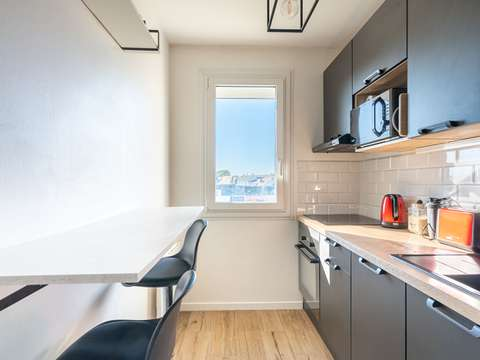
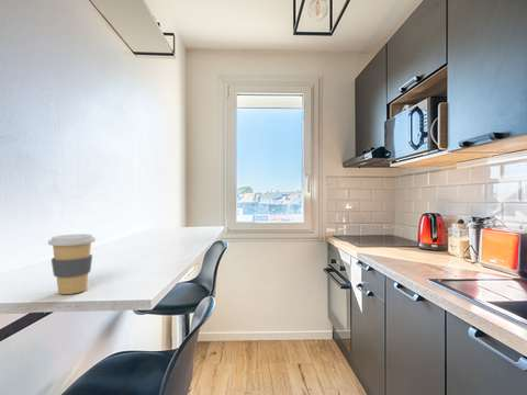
+ coffee cup (72, 263)
